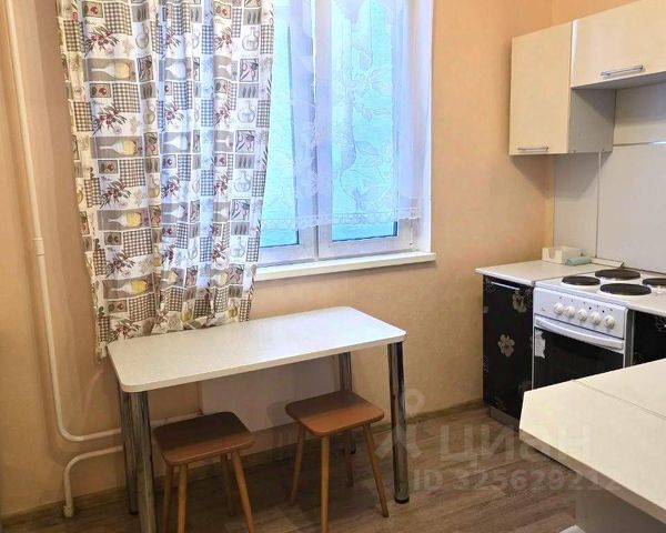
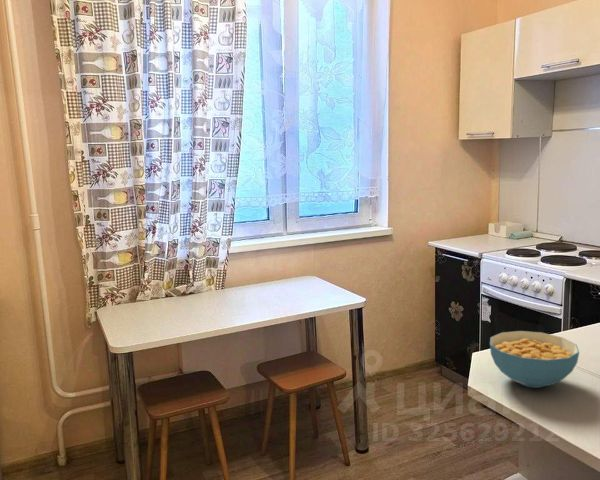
+ cereal bowl (532, 363)
